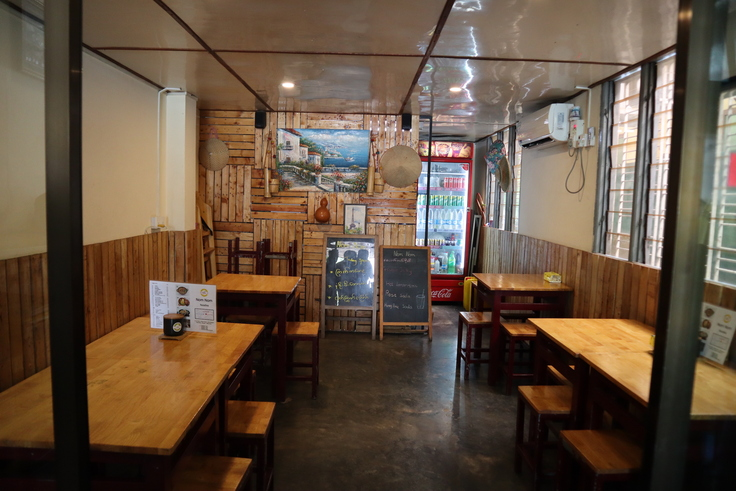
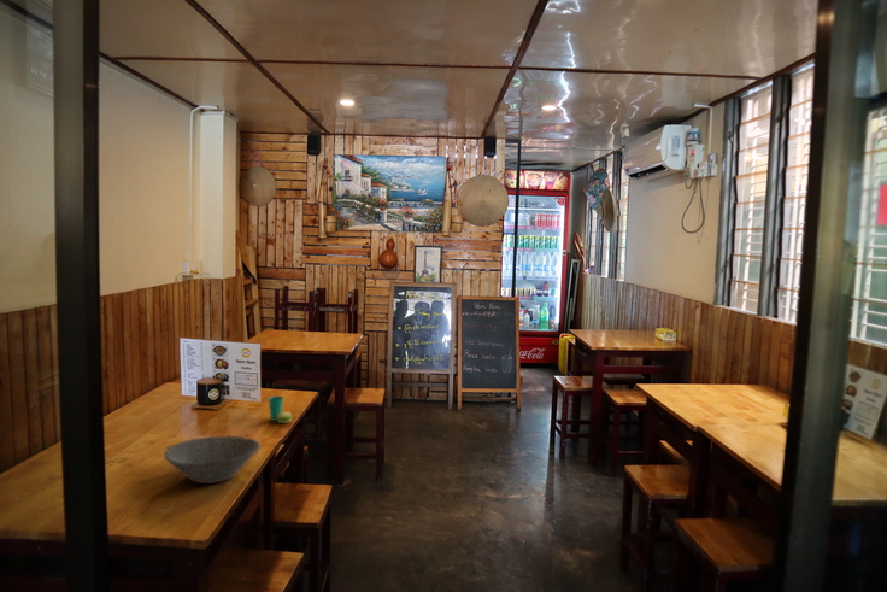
+ cup (280, 409)
+ bowl (213, 461)
